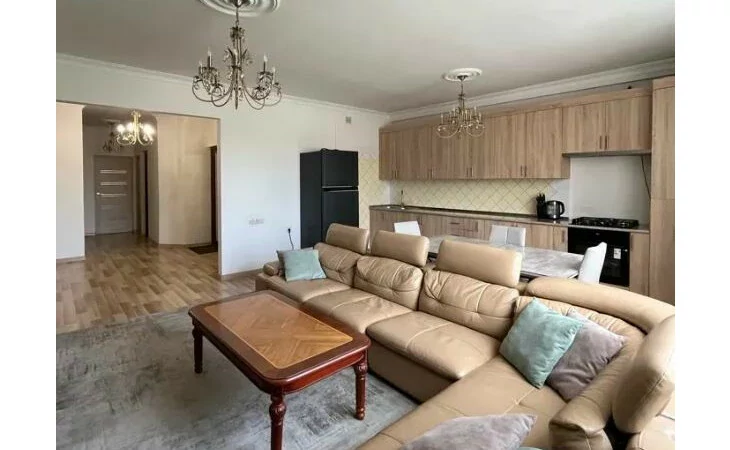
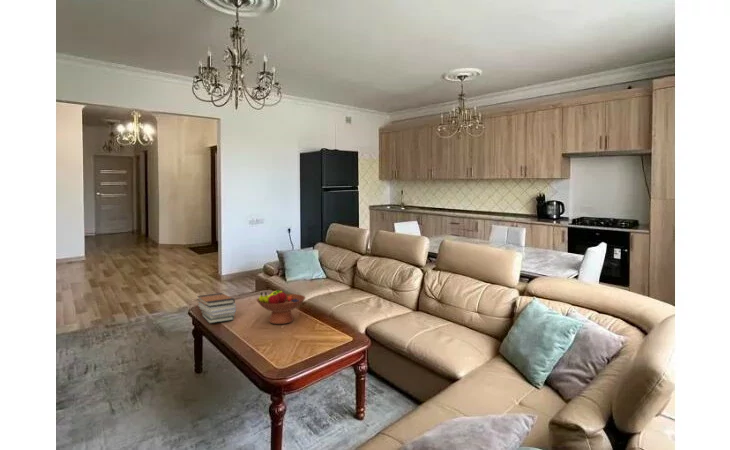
+ book stack (216, 307)
+ fruit bowl (281, 305)
